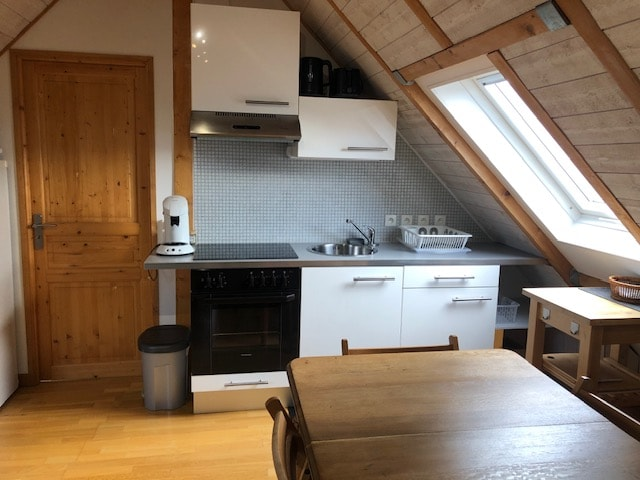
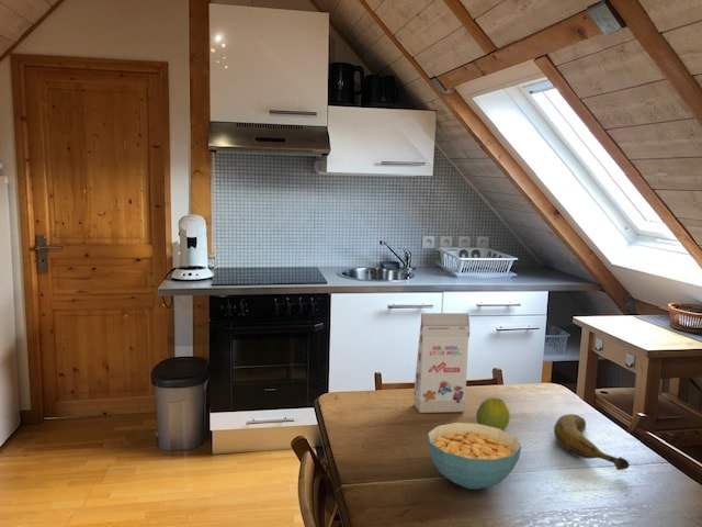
+ gift box (441, 360)
+ banana (589, 440)
+ fruit (492, 415)
+ cereal bowl (472, 461)
